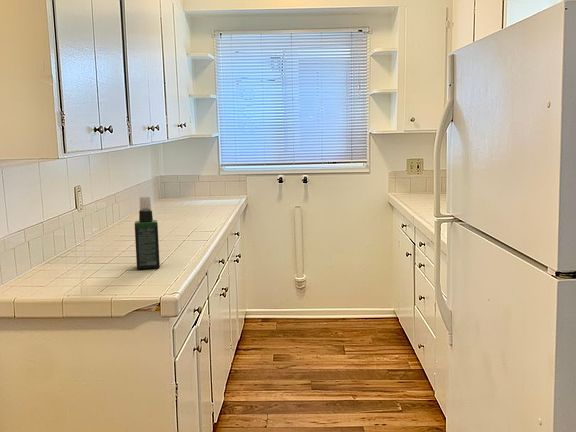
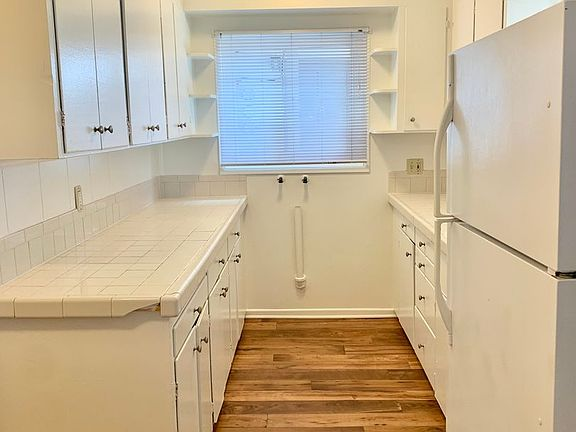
- spray bottle (146, 232)
